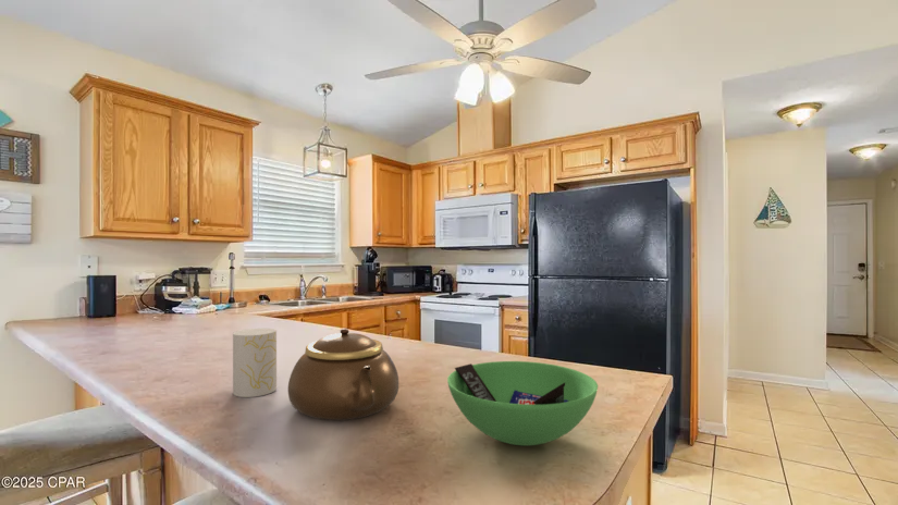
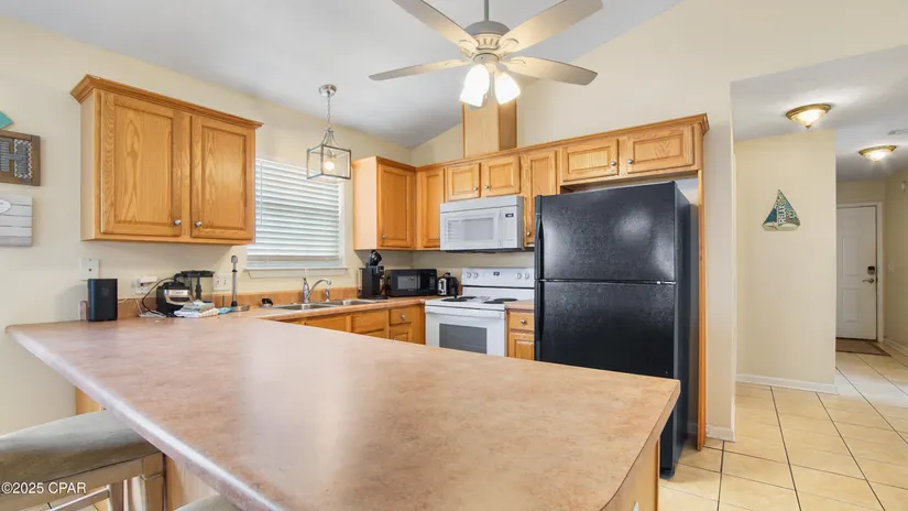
- cup (255, 360)
- teapot (347, 367)
- bowl (520, 398)
